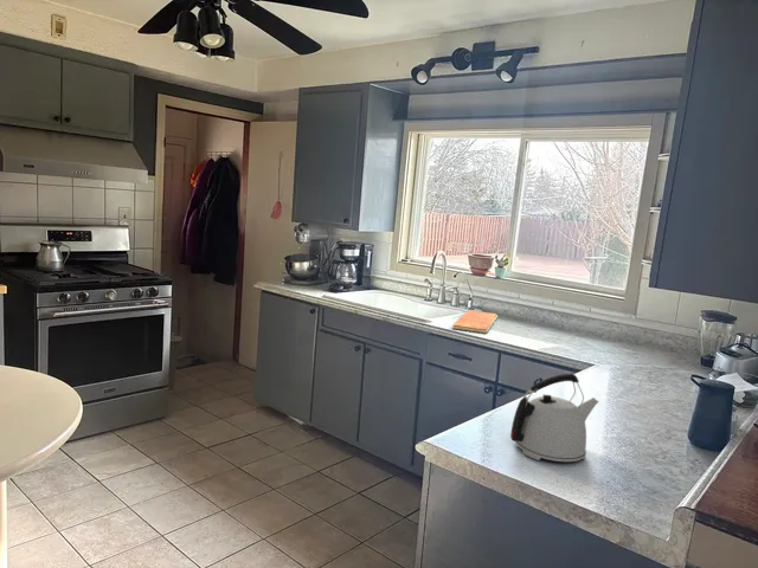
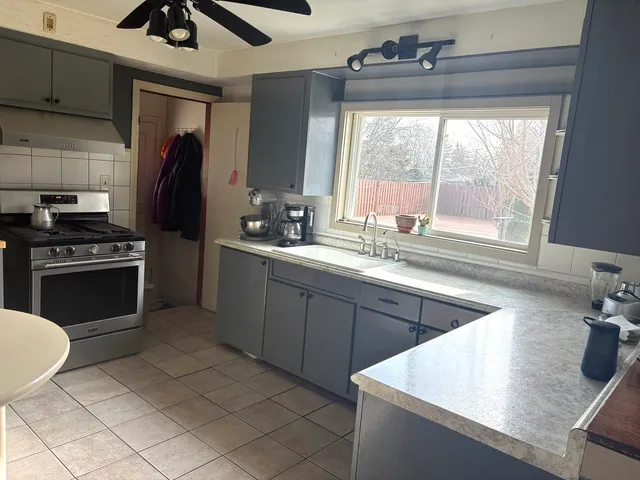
- chopping board (476, 320)
- kettle (555, 412)
